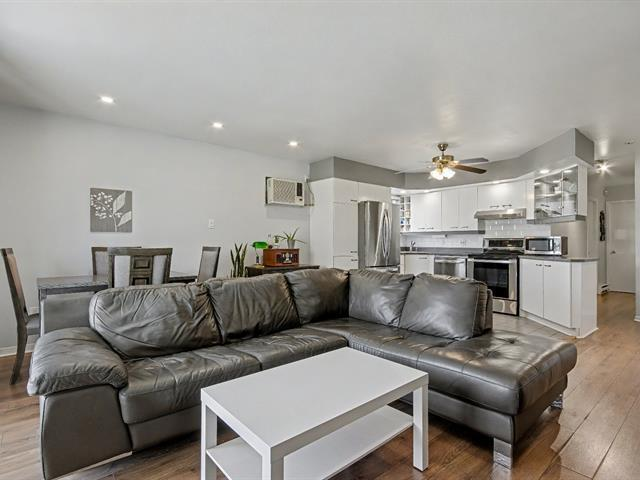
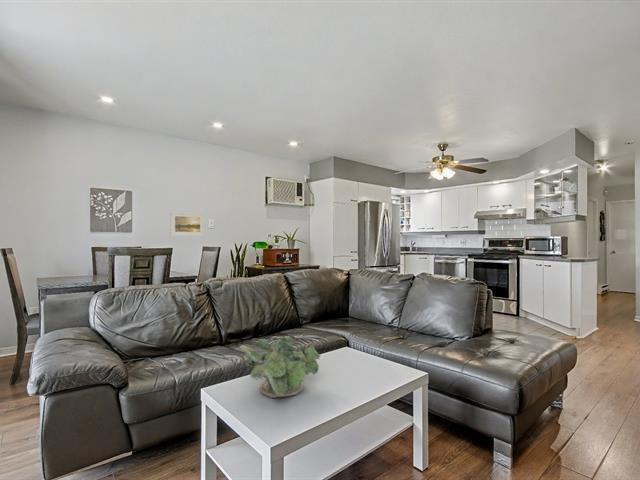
+ potted plant (280, 363)
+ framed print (187, 224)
